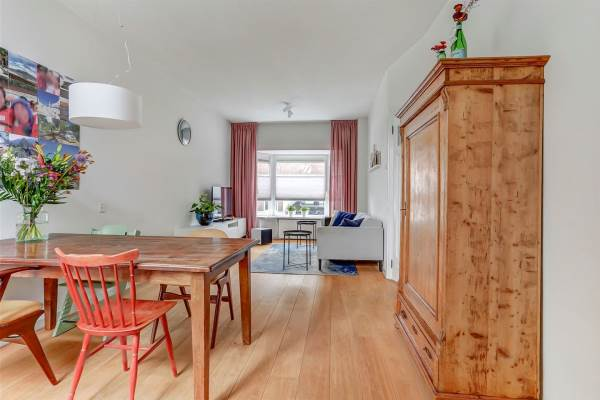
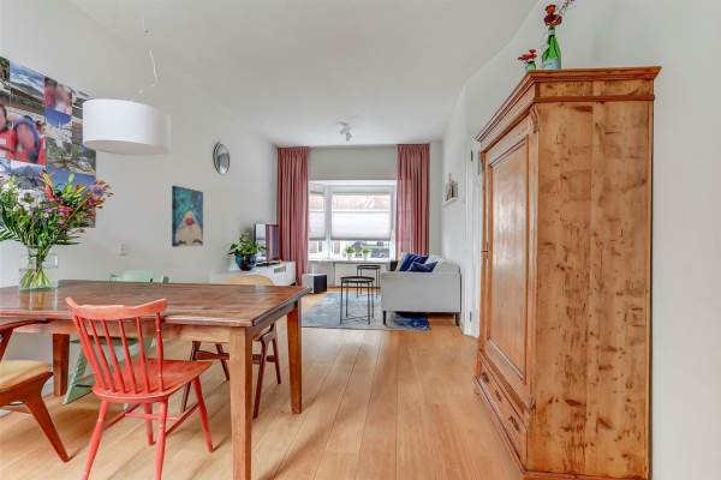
+ wall art (187, 217)
